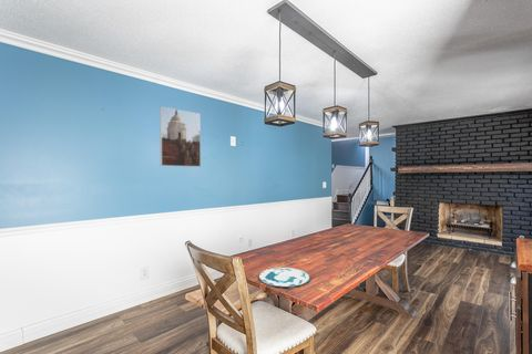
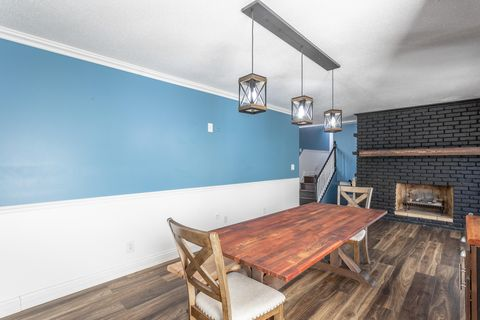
- plate (284, 273)
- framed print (181, 138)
